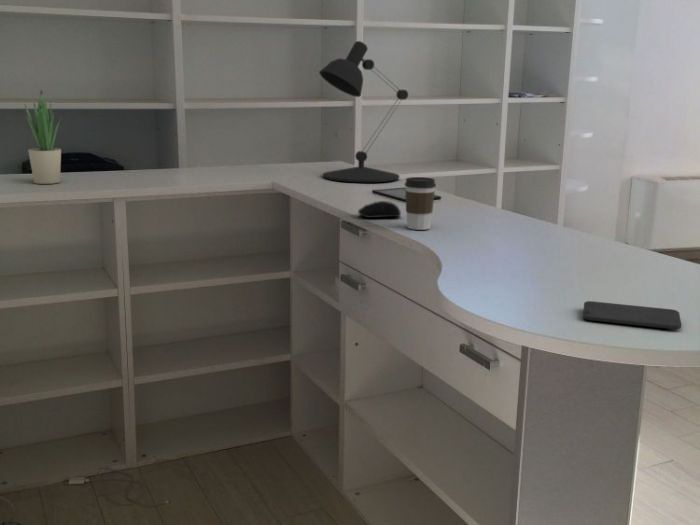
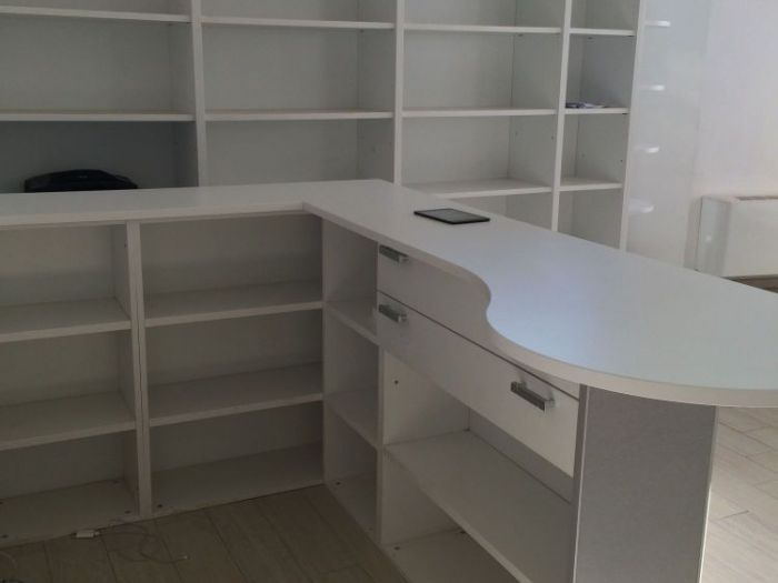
- computer mouse (379, 209)
- desk lamp (359, 96)
- potted plant (45, 136)
- smartphone (631, 314)
- coffee cup (419, 203)
